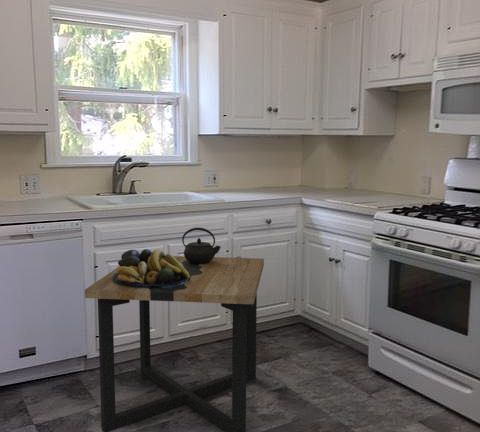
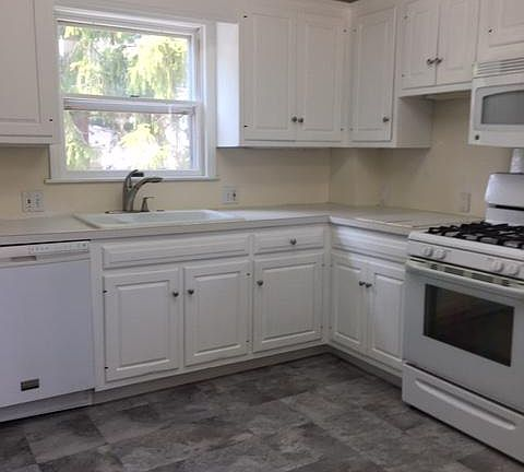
- fruit bowl (151, 263)
- kettle (201, 244)
- side table (149, 338)
